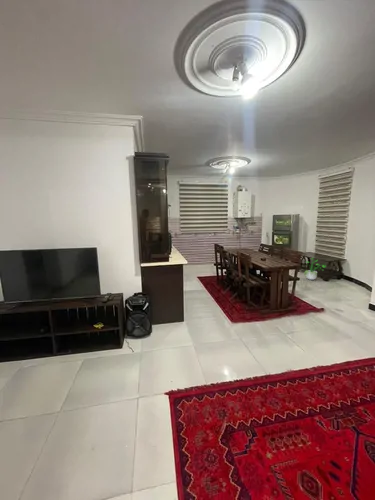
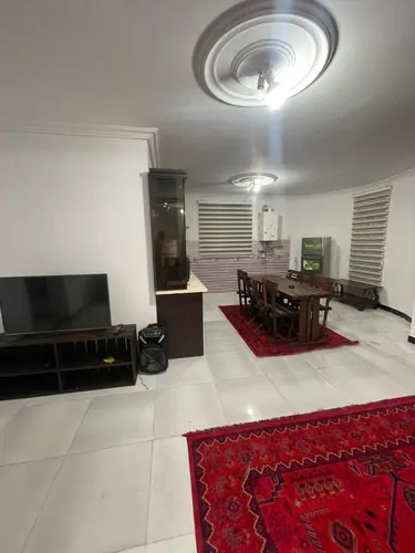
- potted plant (315, 268)
